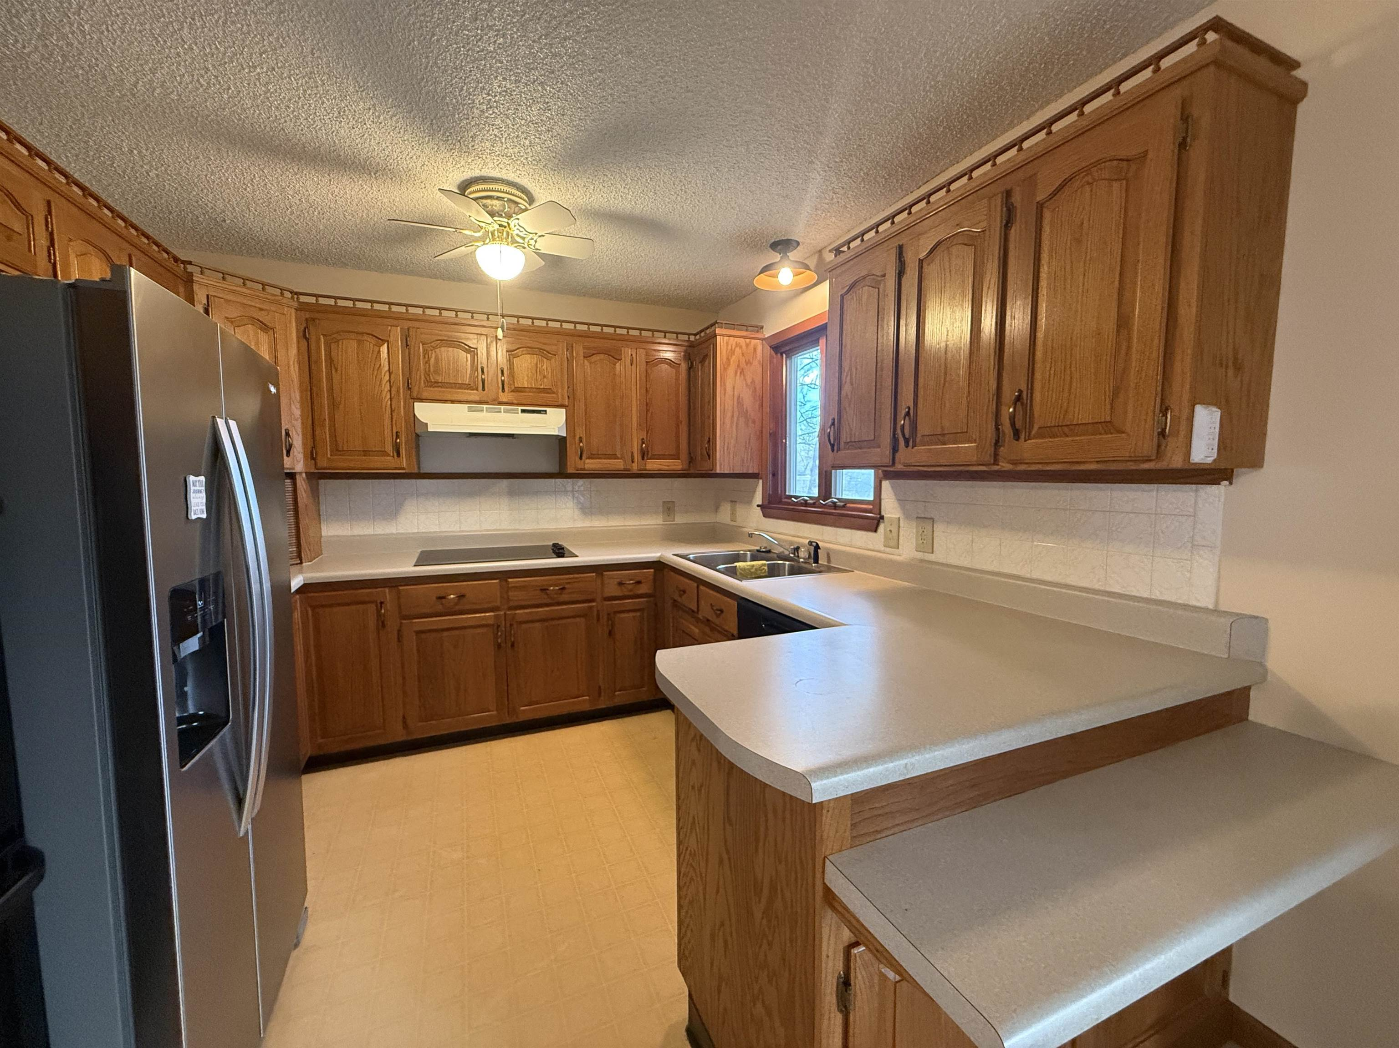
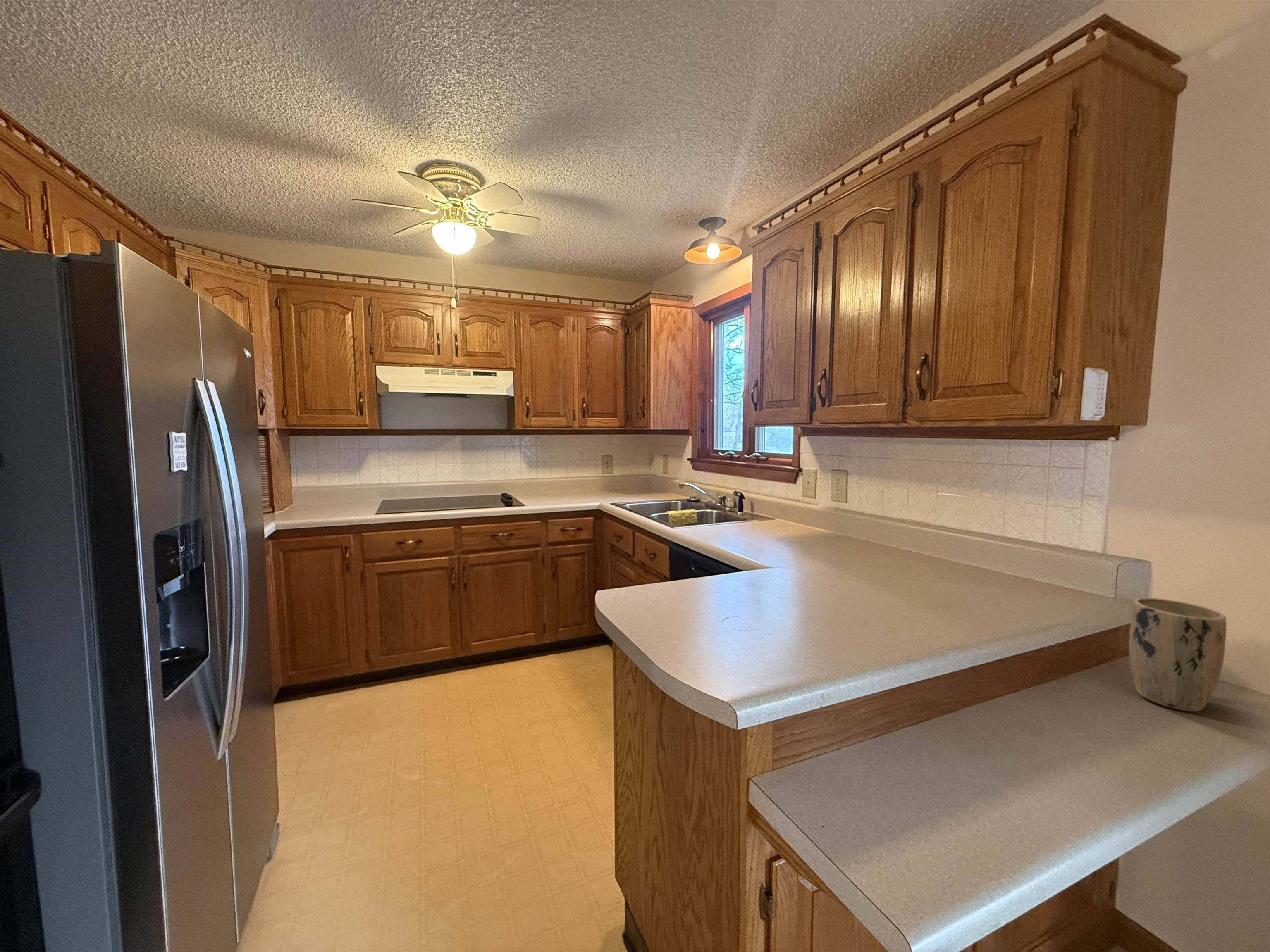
+ plant pot (1173, 654)
